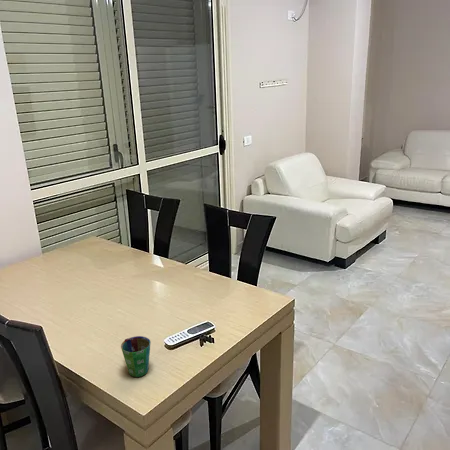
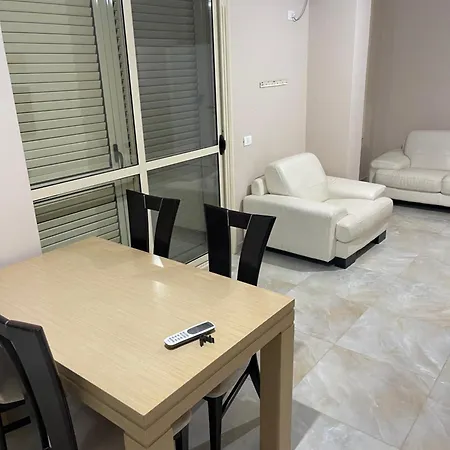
- cup (135, 355)
